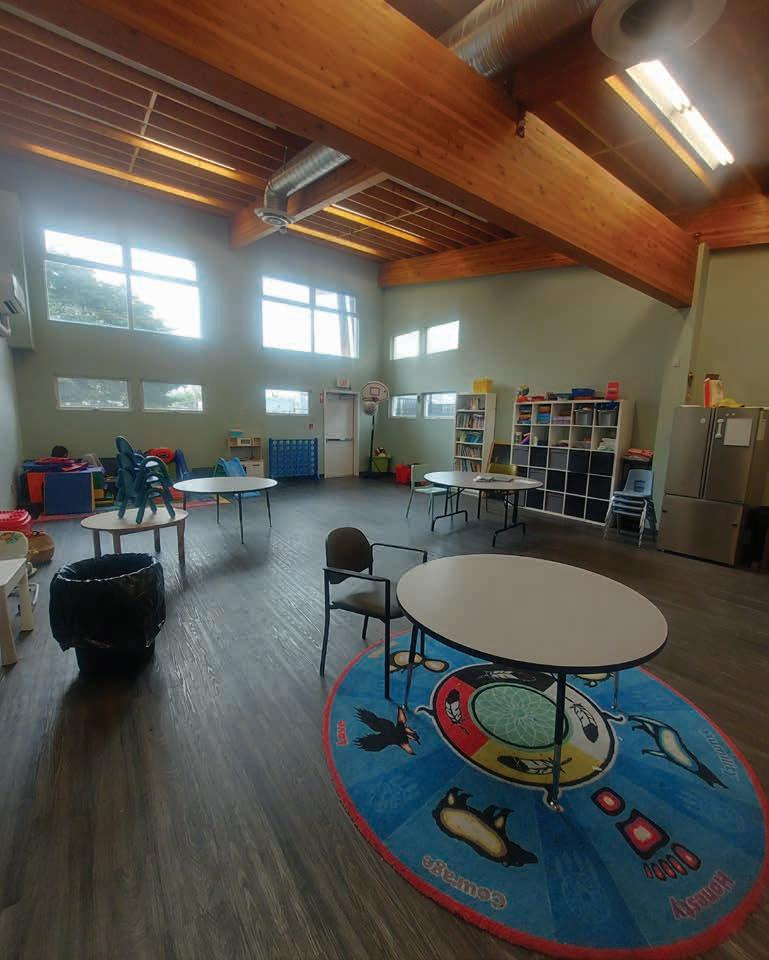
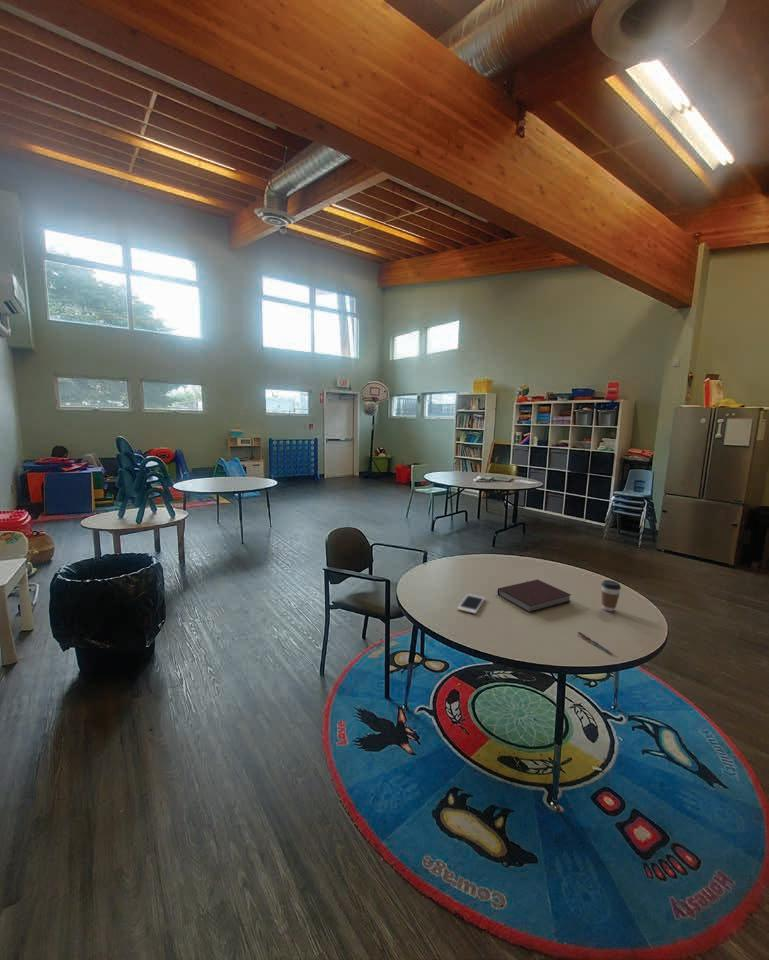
+ notebook (533, 594)
+ coffee cup (609, 595)
+ cell phone (471, 603)
+ pen (594, 642)
